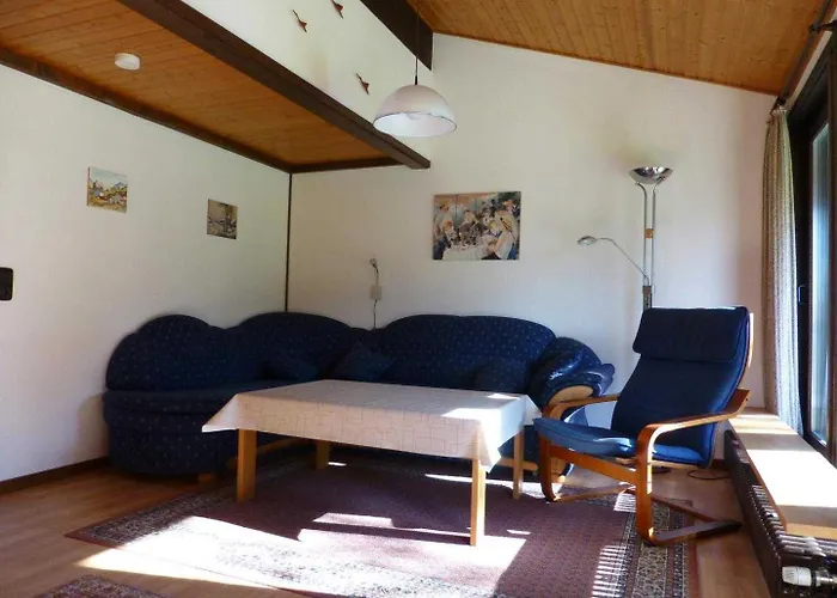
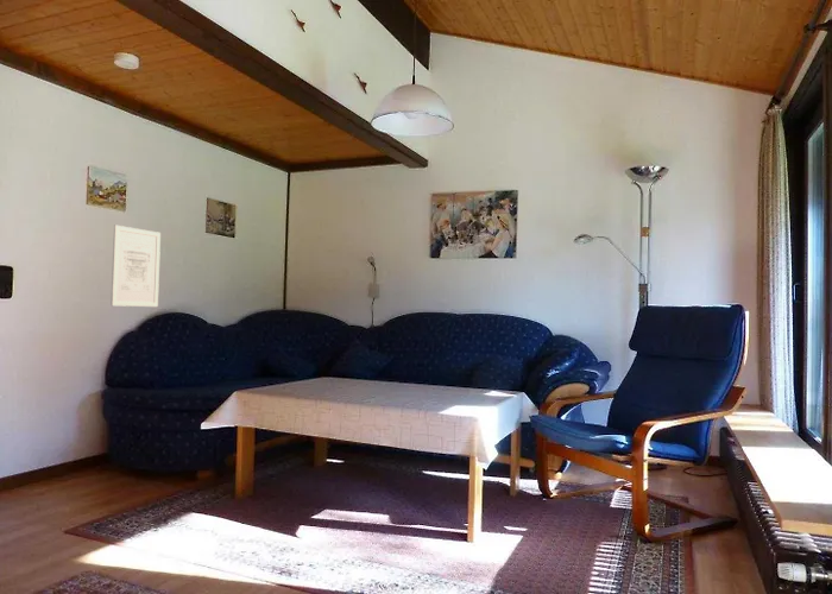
+ wall art (137, 267)
